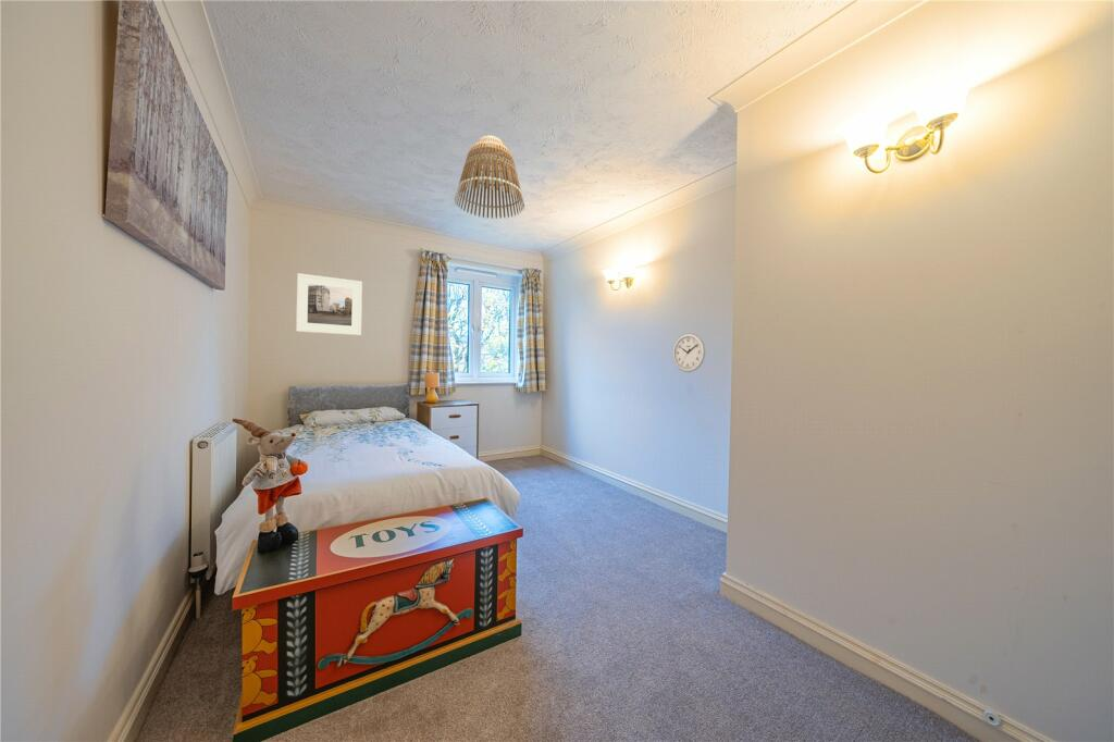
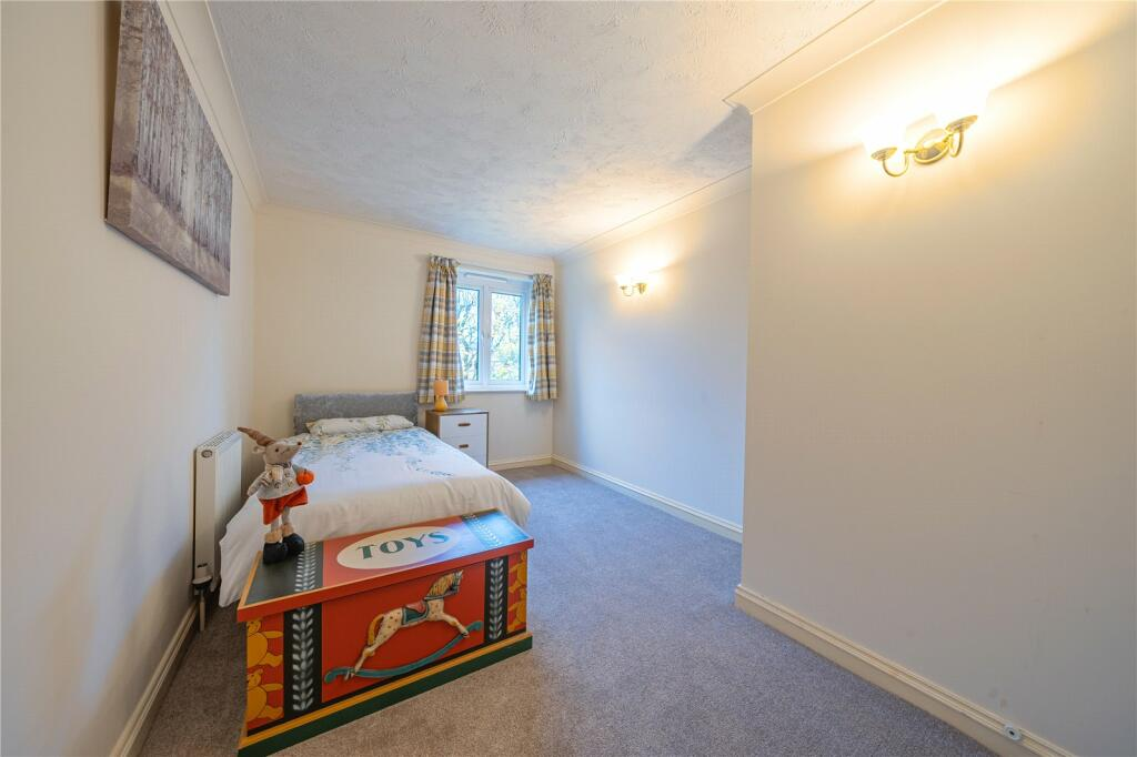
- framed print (330, 305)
- wall clock (688, 353)
- lamp shade (490, 172)
